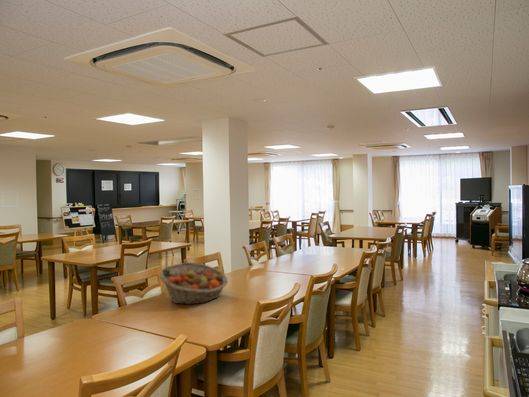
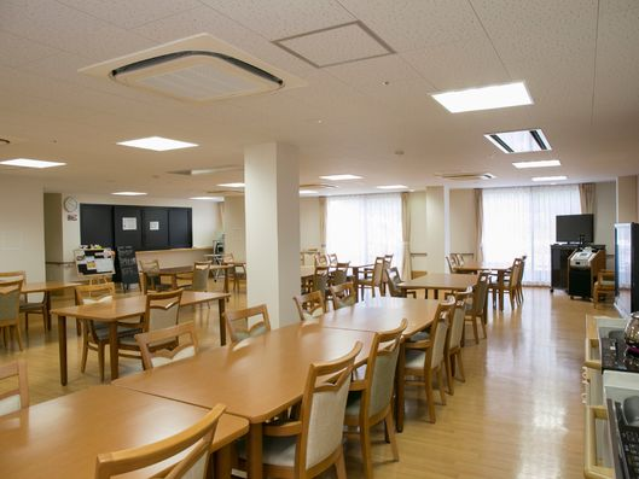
- fruit basket (194, 282)
